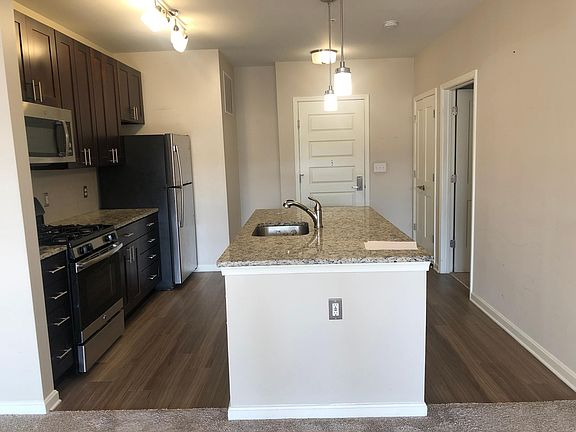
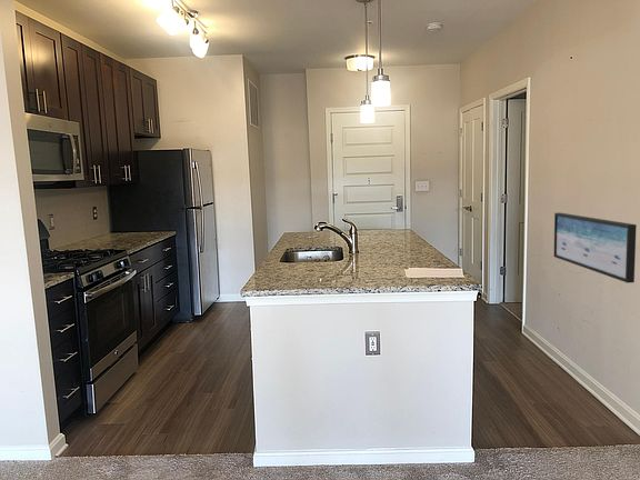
+ wall art (589, 242)
